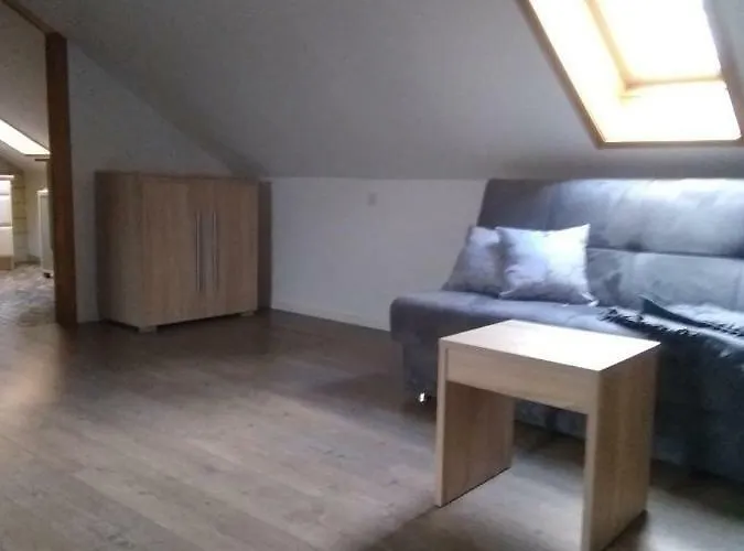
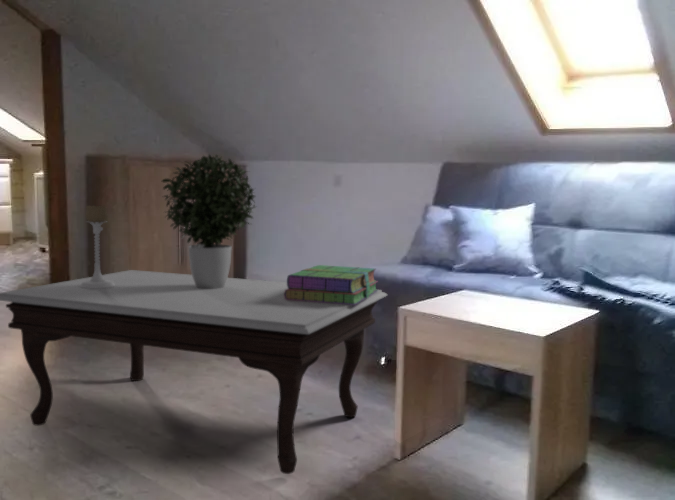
+ candle holder (97, 245)
+ potted plant (210, 220)
+ coffee table (199, 352)
+ stack of books (333, 282)
